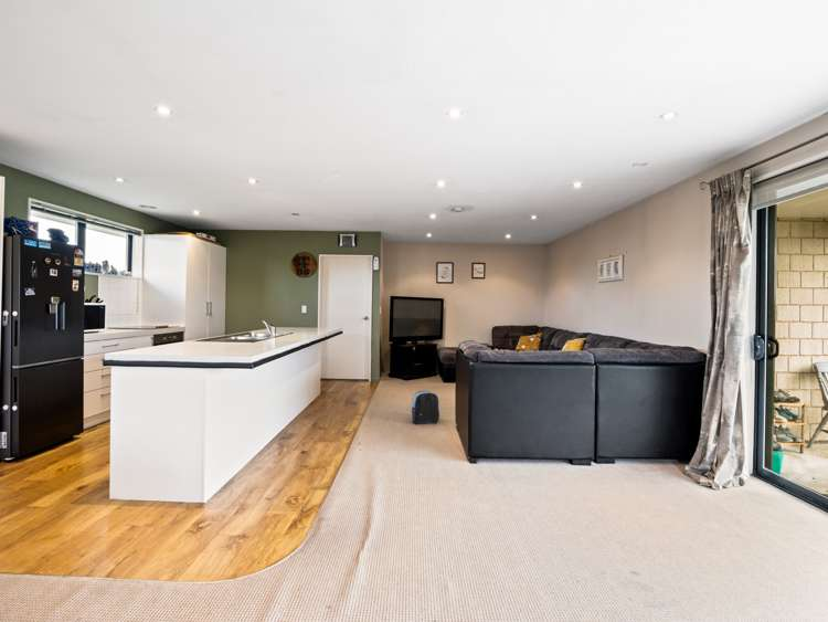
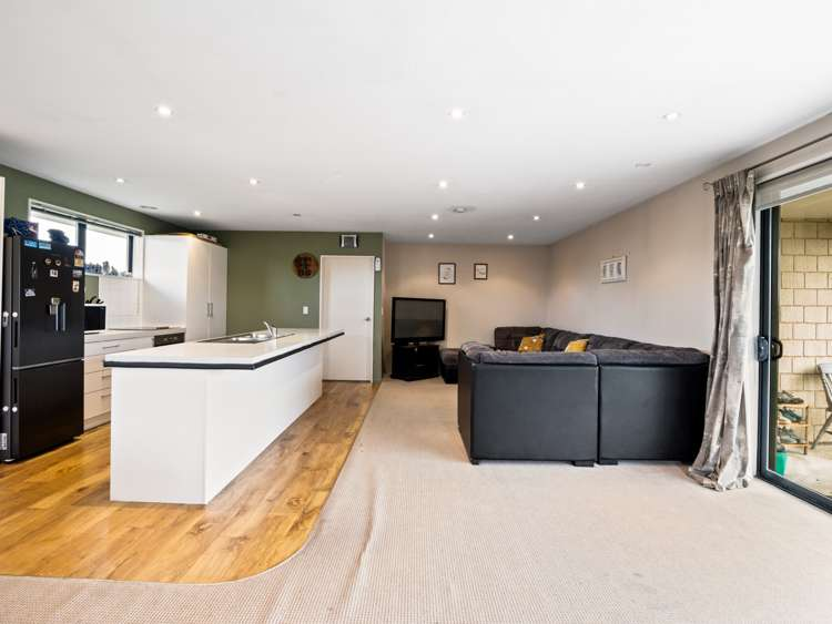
- backpack (424, 405)
